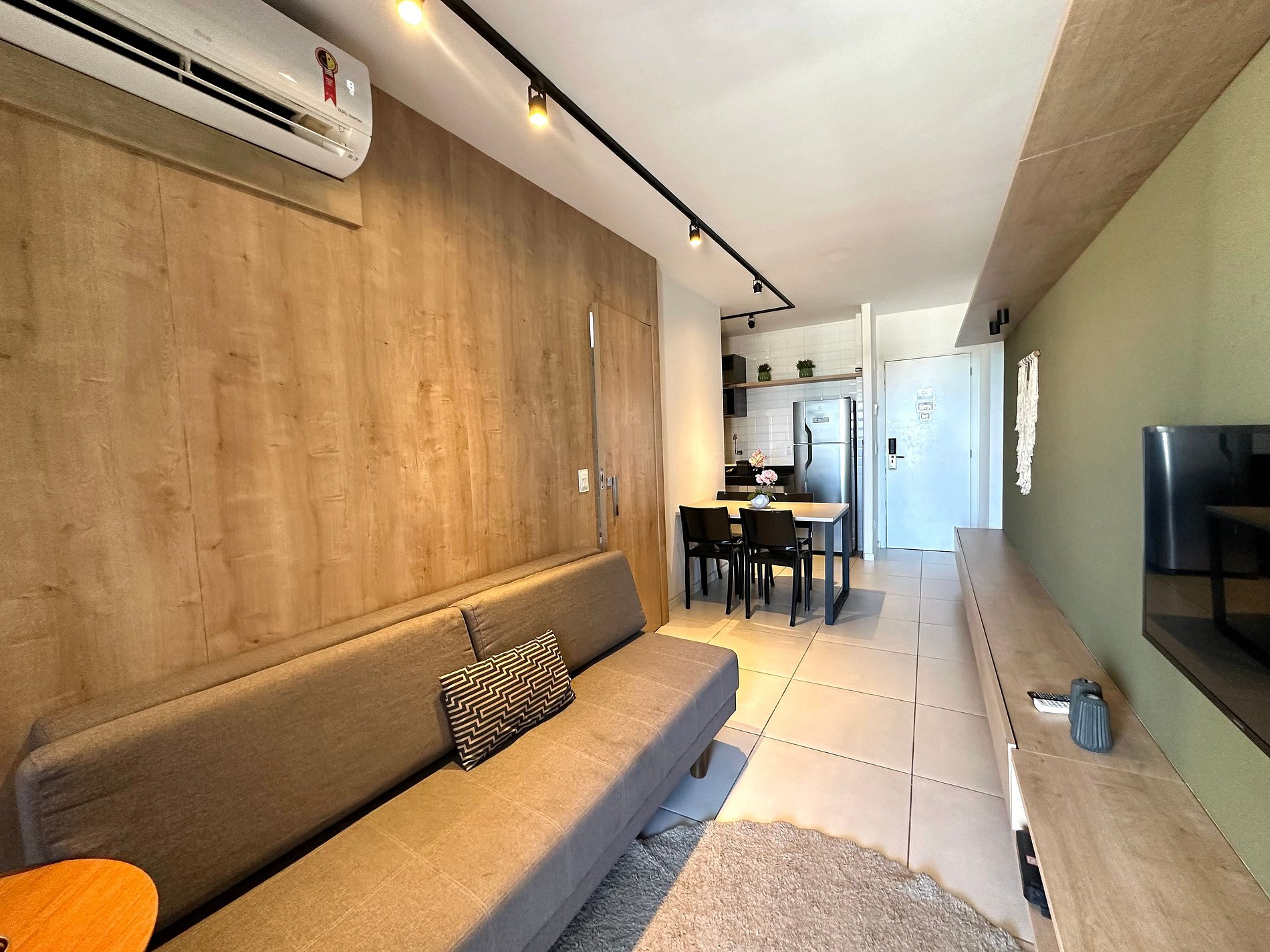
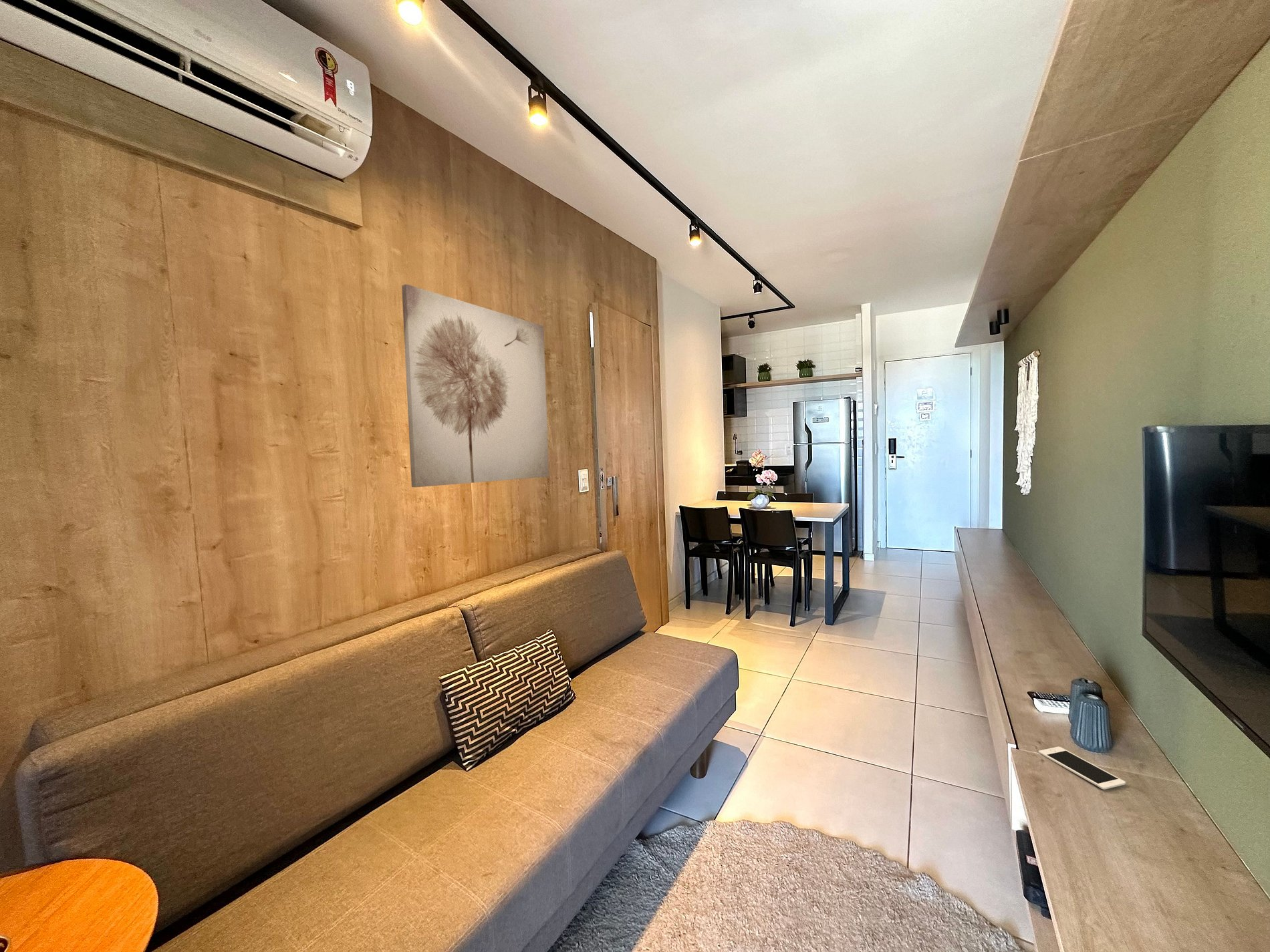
+ cell phone (1080, 766)
+ wall art (487, 395)
